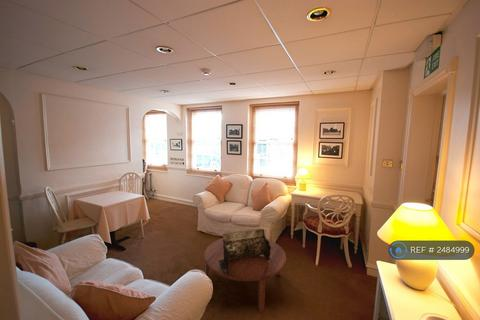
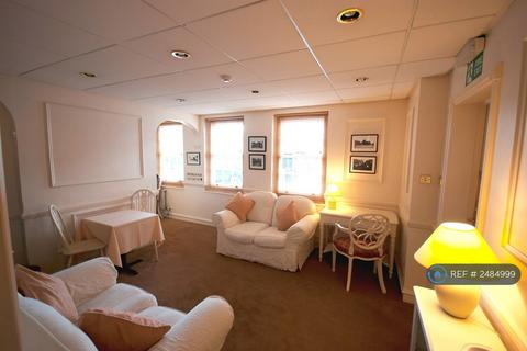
- coffee table (244, 267)
- decorative box (245, 248)
